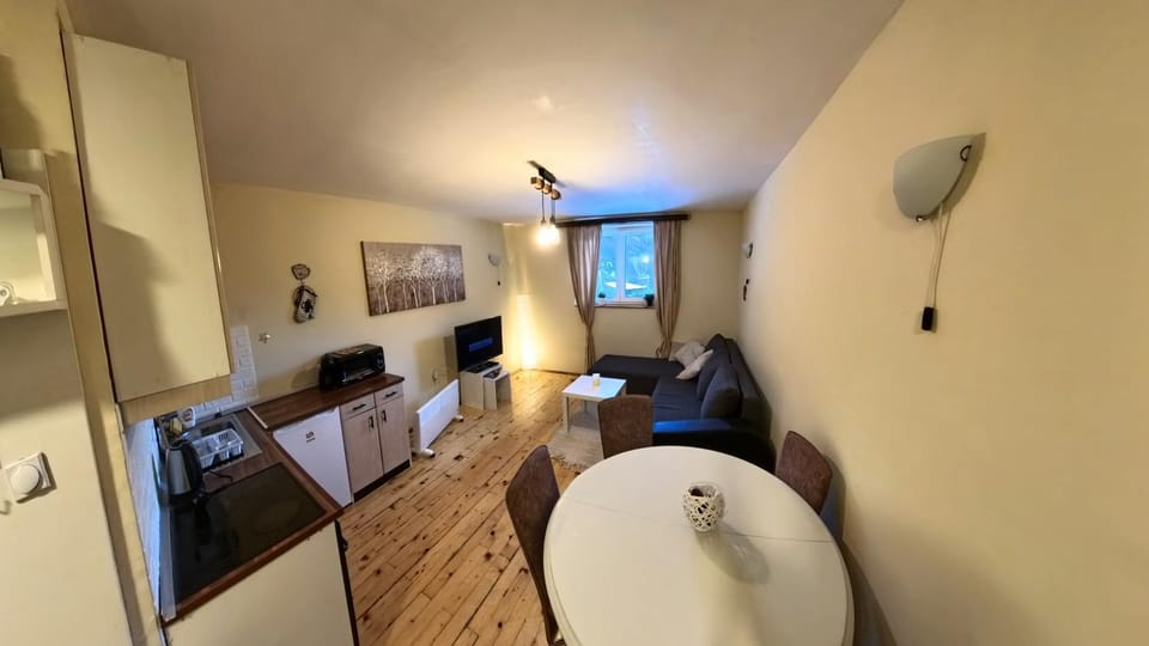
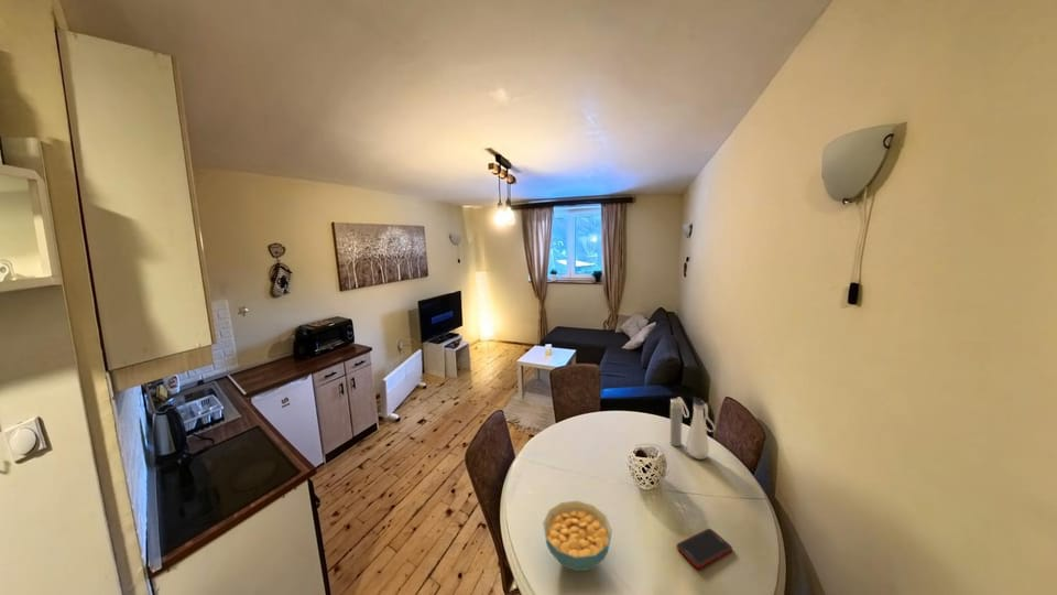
+ cell phone (704, 547)
+ cereal bowl (577, 541)
+ water bottle (691, 424)
